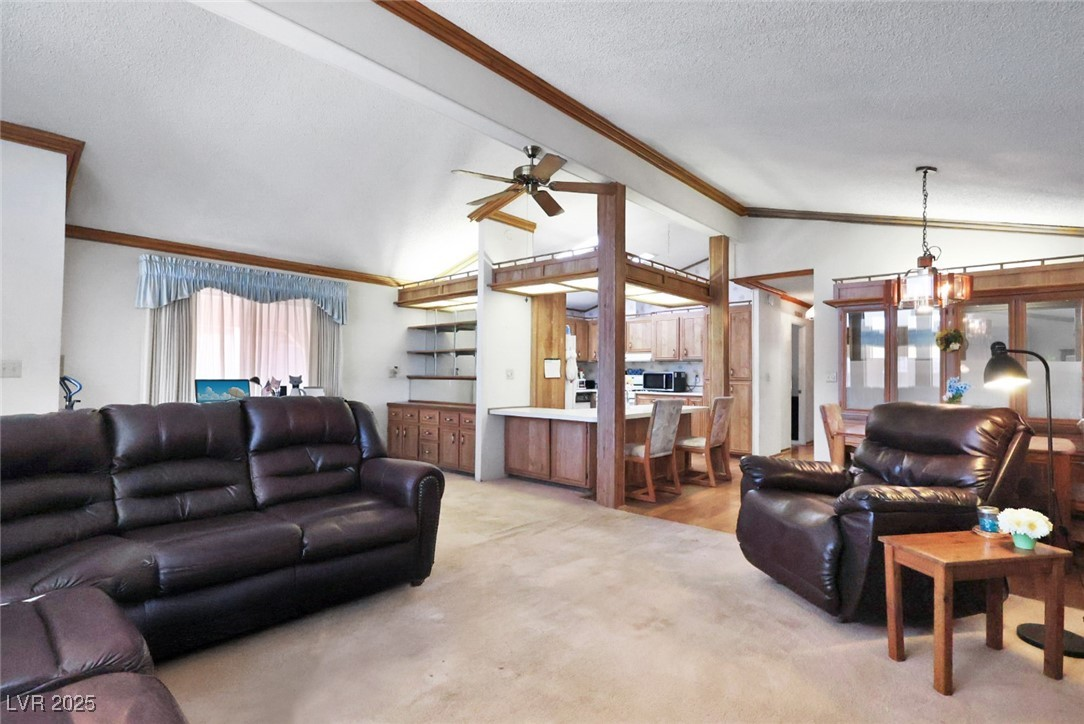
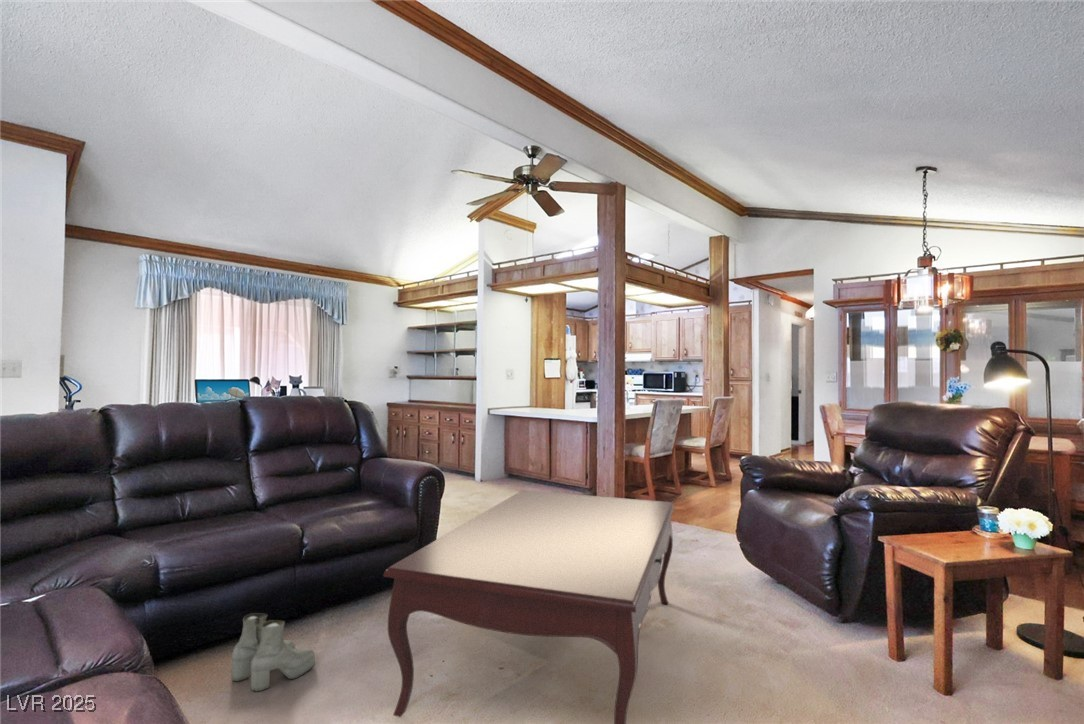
+ boots (274, 643)
+ coffee table (559, 587)
